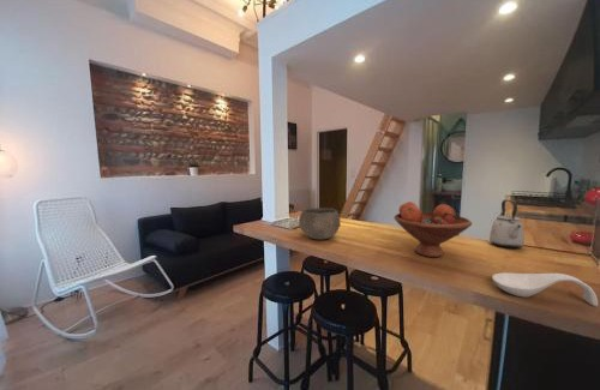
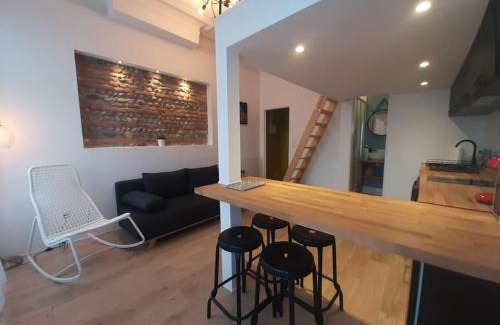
- spoon rest (540, 283)
- fruit bowl (430, 228)
- kettle (510, 223)
- bowl (319, 223)
